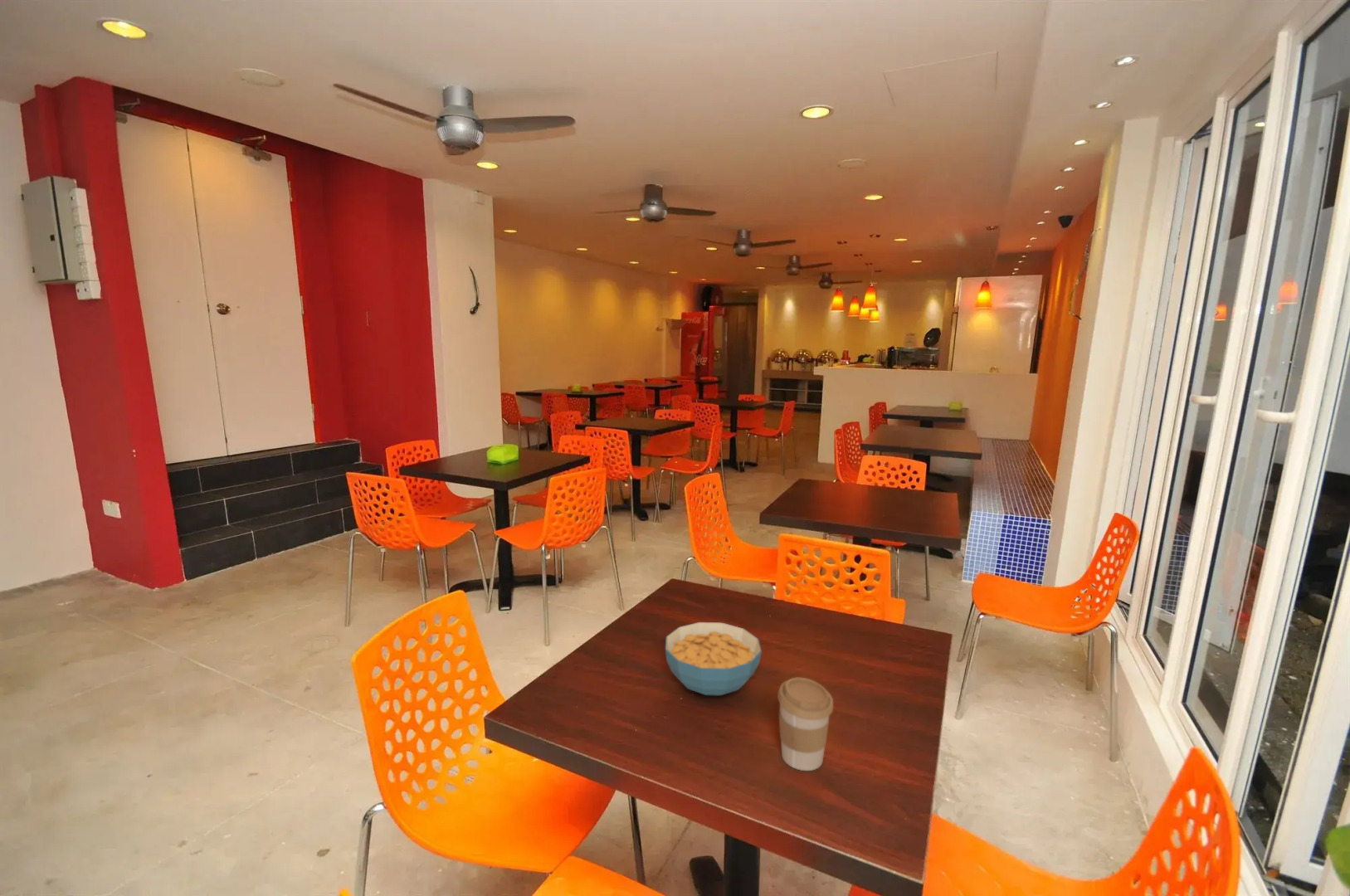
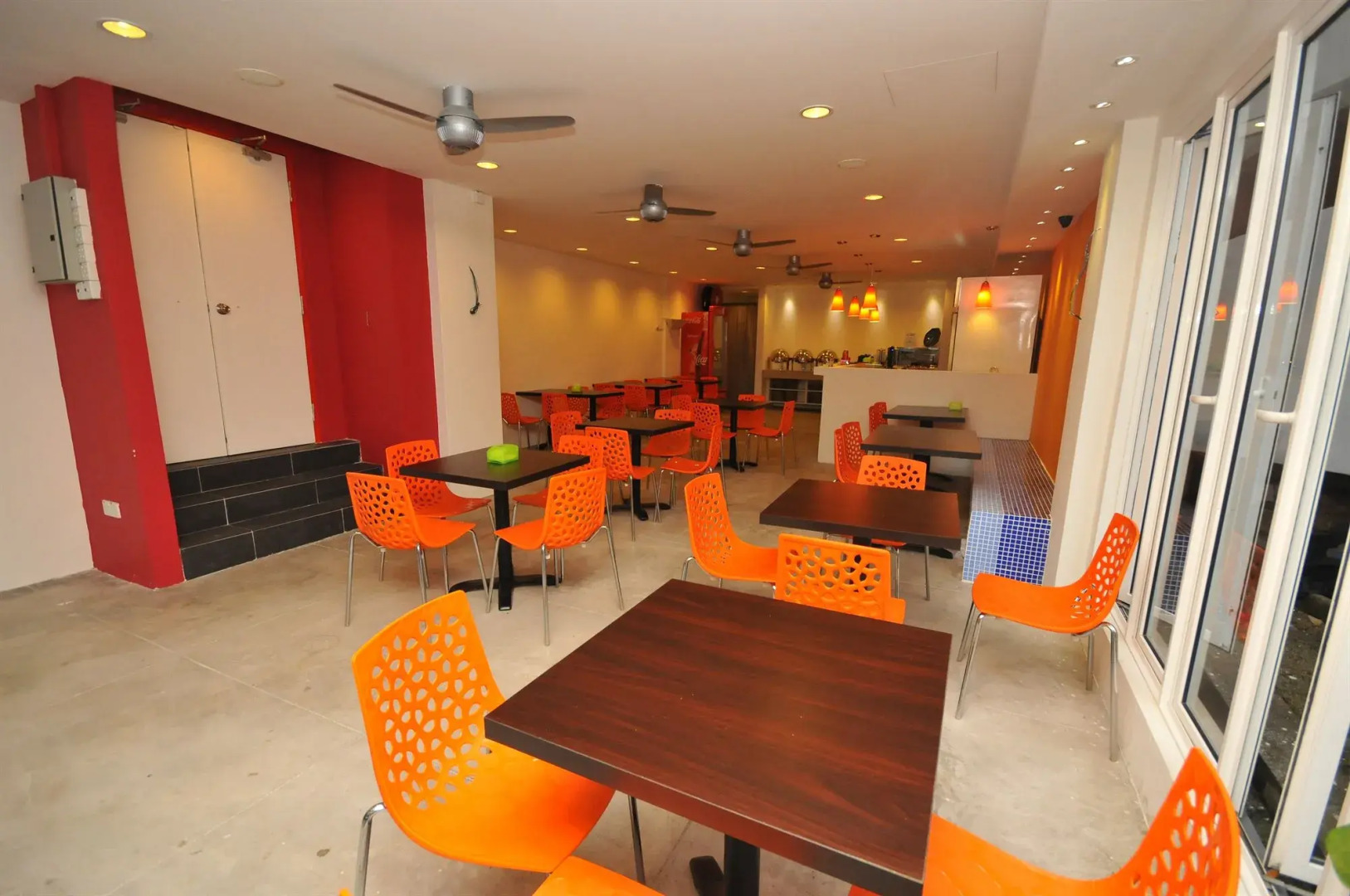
- cereal bowl (712, 665)
- coffee cup (803, 722)
